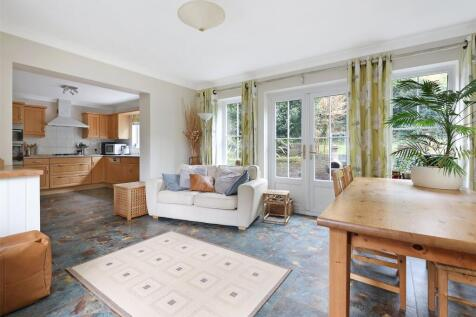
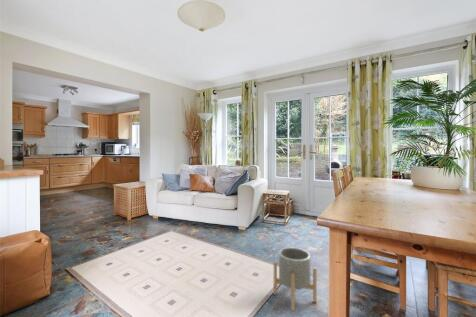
+ planter (294, 275)
